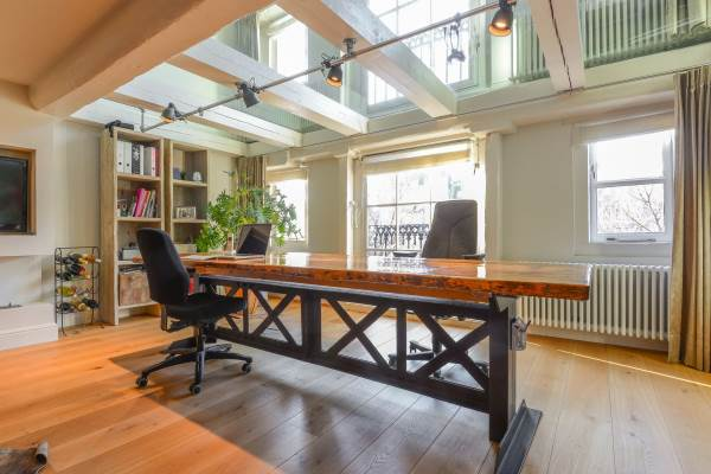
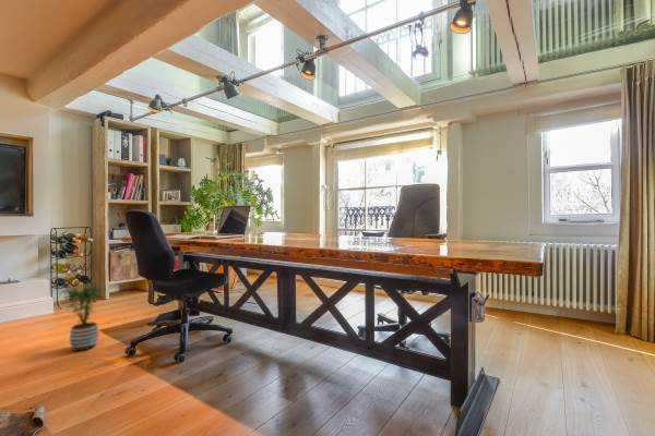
+ potted plant (84, 314)
